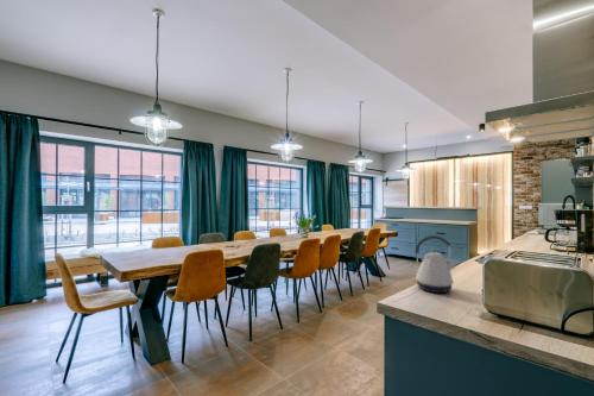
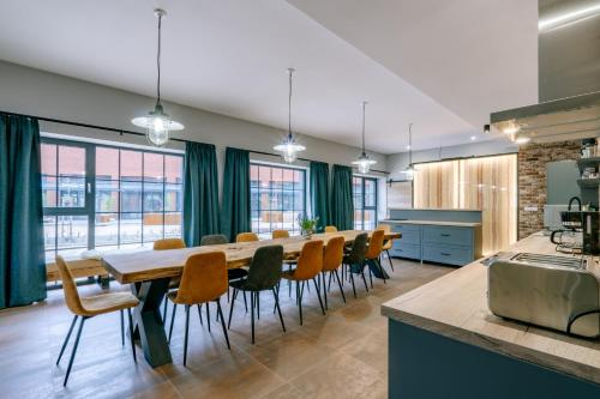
- kettle (435, 262)
